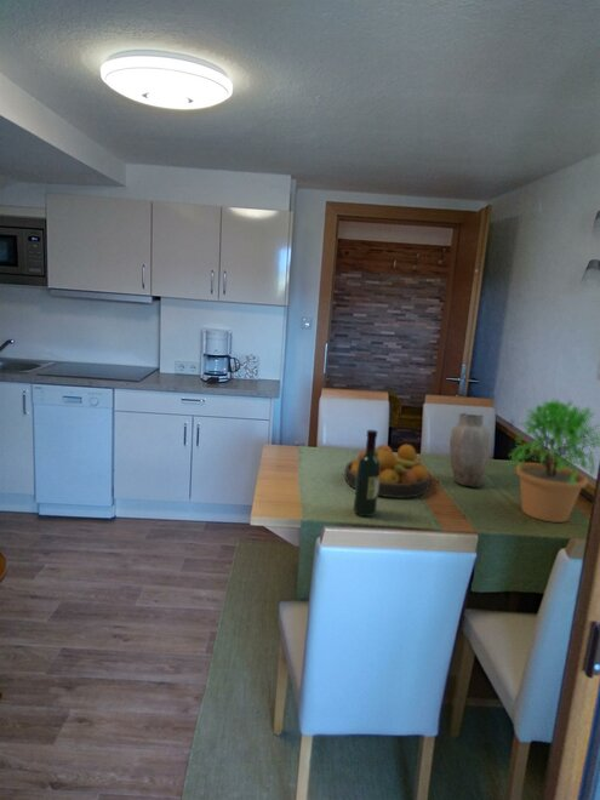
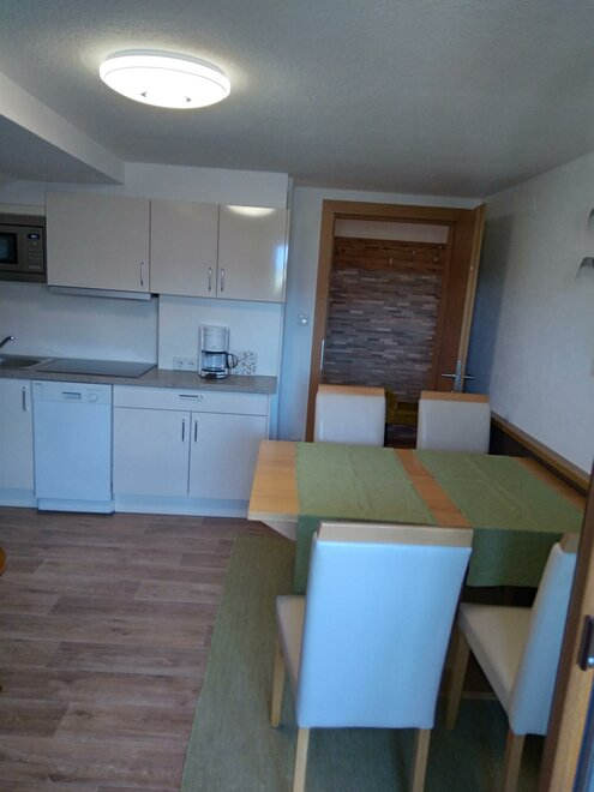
- vase (469, 448)
- fruit bowl (388, 464)
- wine bottle (367, 472)
- potted plant (553, 455)
